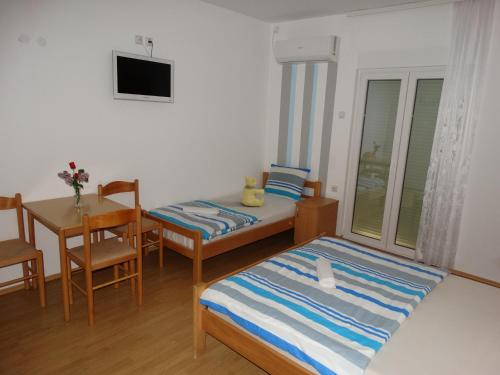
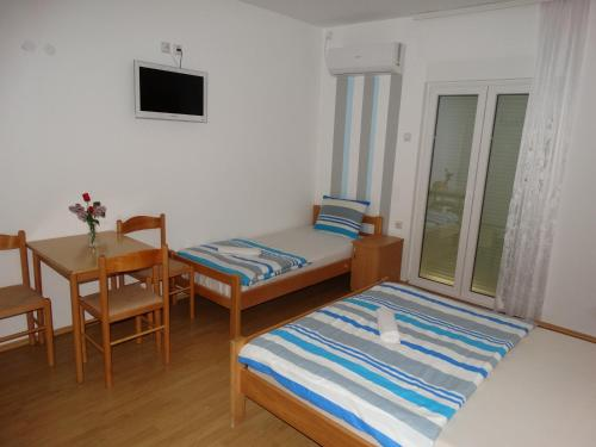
- teddy bear (250, 190)
